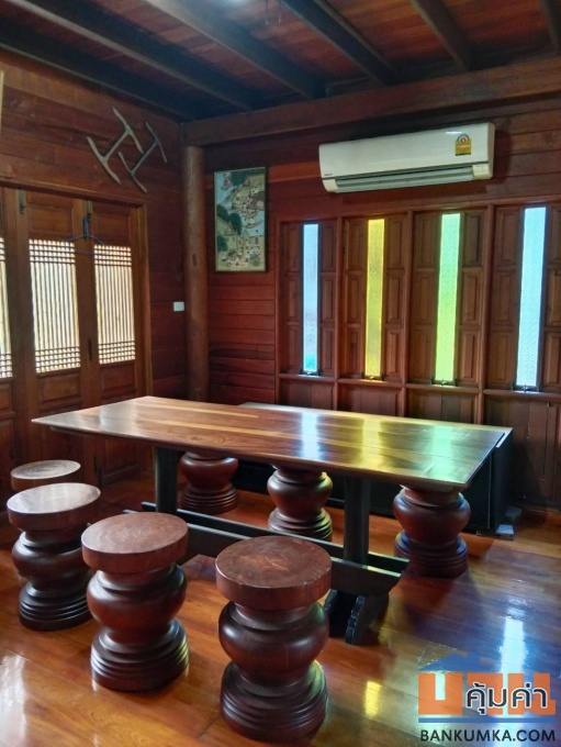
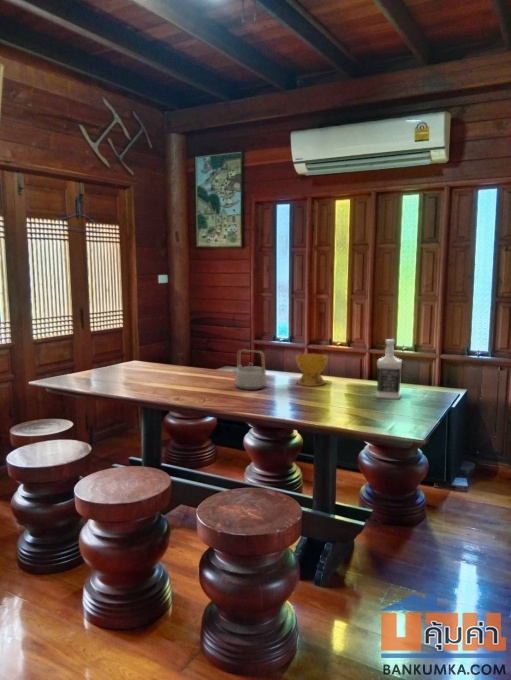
+ bowl (311, 369)
+ teapot (248, 368)
+ bottle (389, 368)
